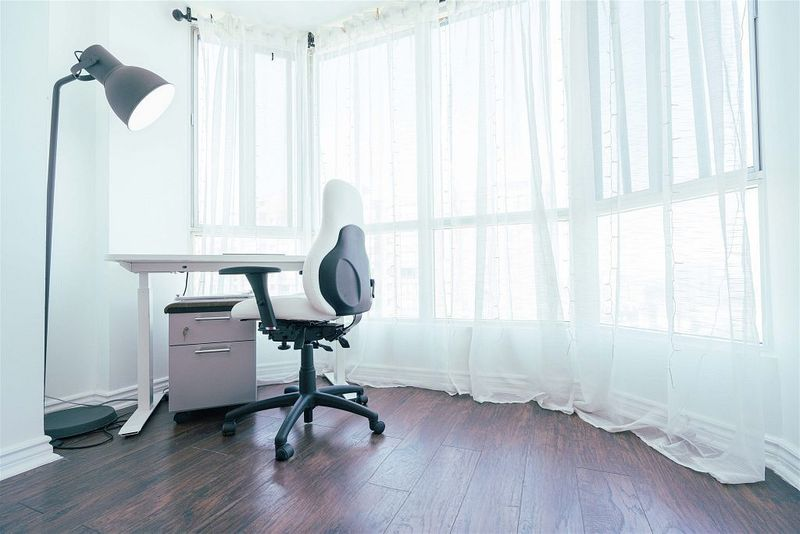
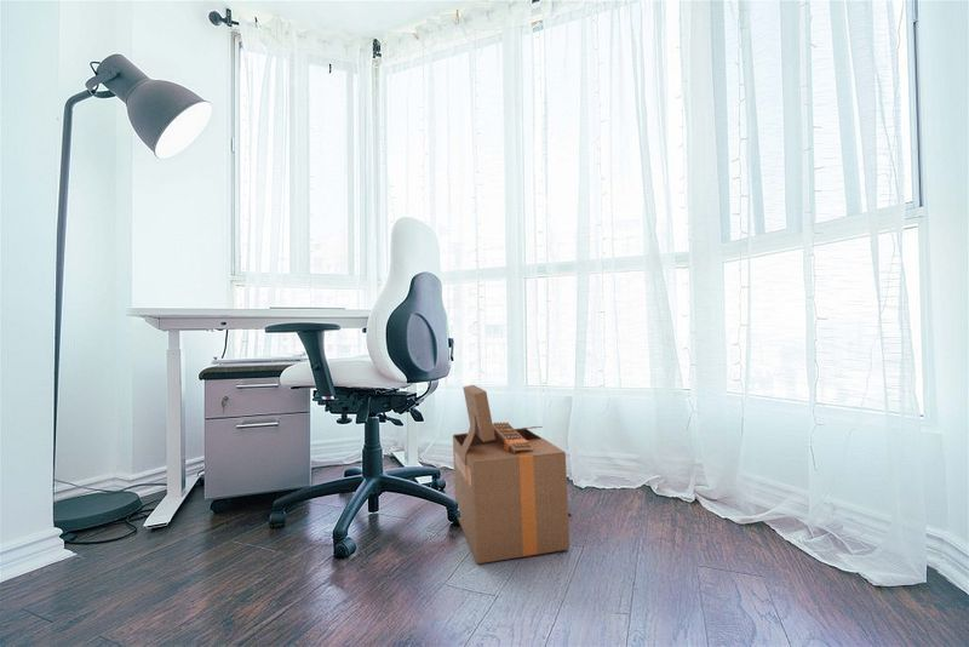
+ cardboard box (518, 454)
